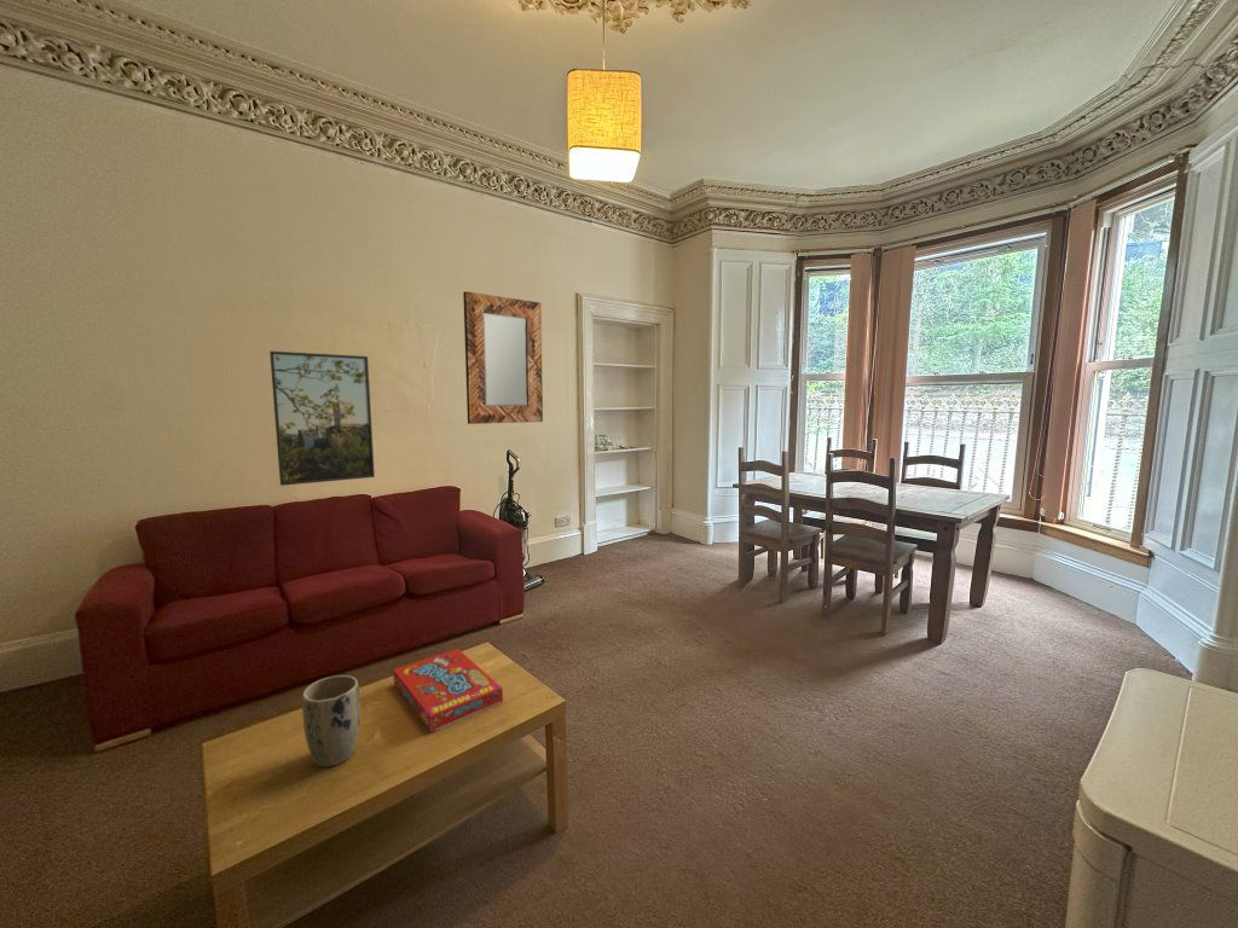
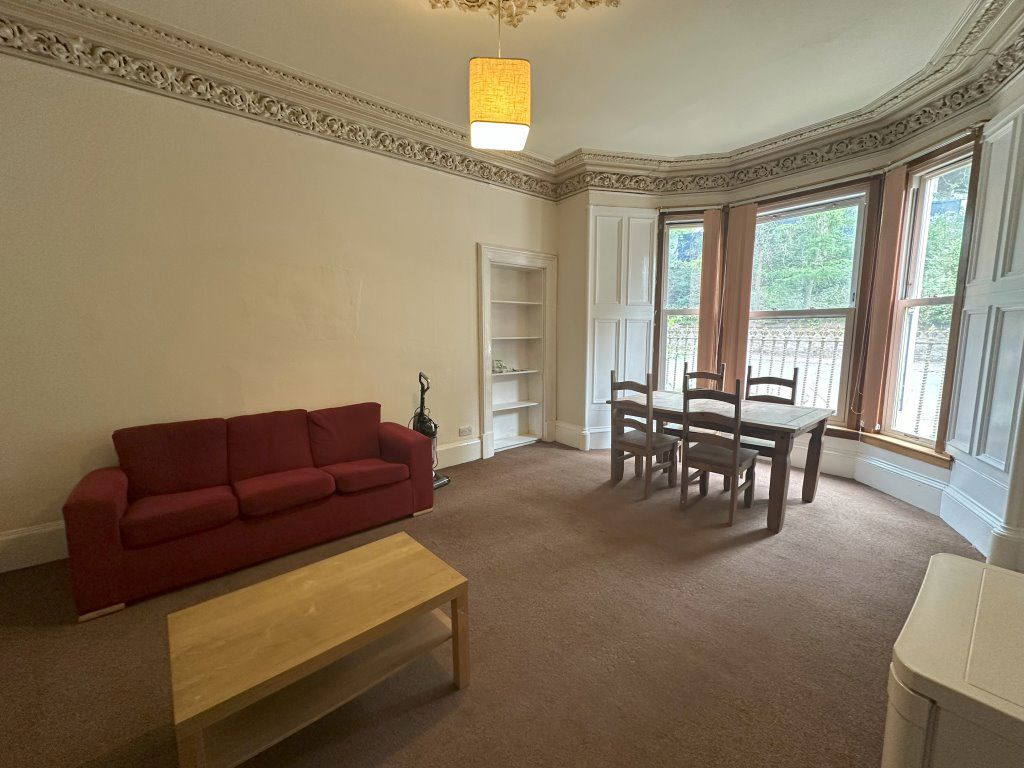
- home mirror (505, 360)
- snack box (446, 685)
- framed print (325, 418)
- plant pot (332, 721)
